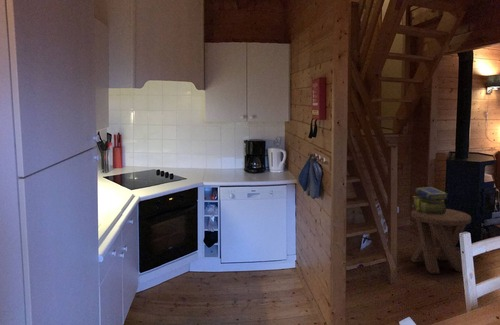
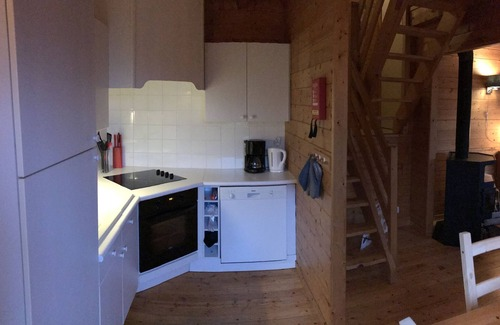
- stack of books (430, 199)
- music stool (438, 239)
